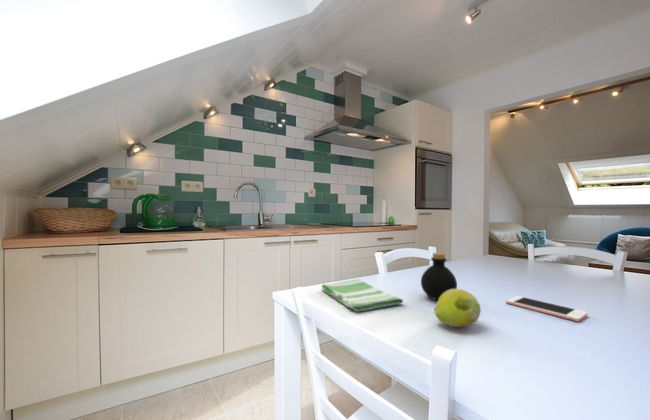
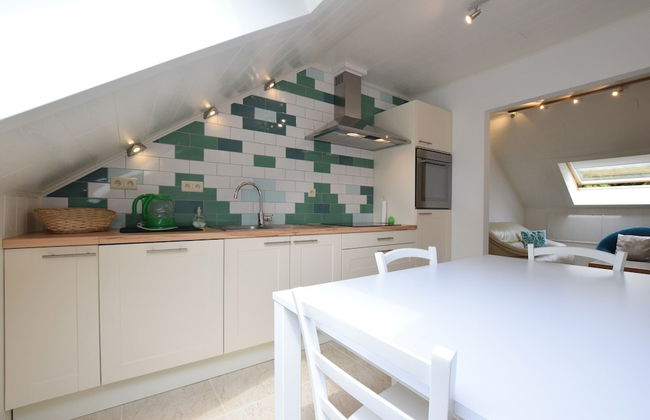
- dish towel (358, 293)
- bottle (438, 276)
- fruit (457, 307)
- cell phone (544, 307)
